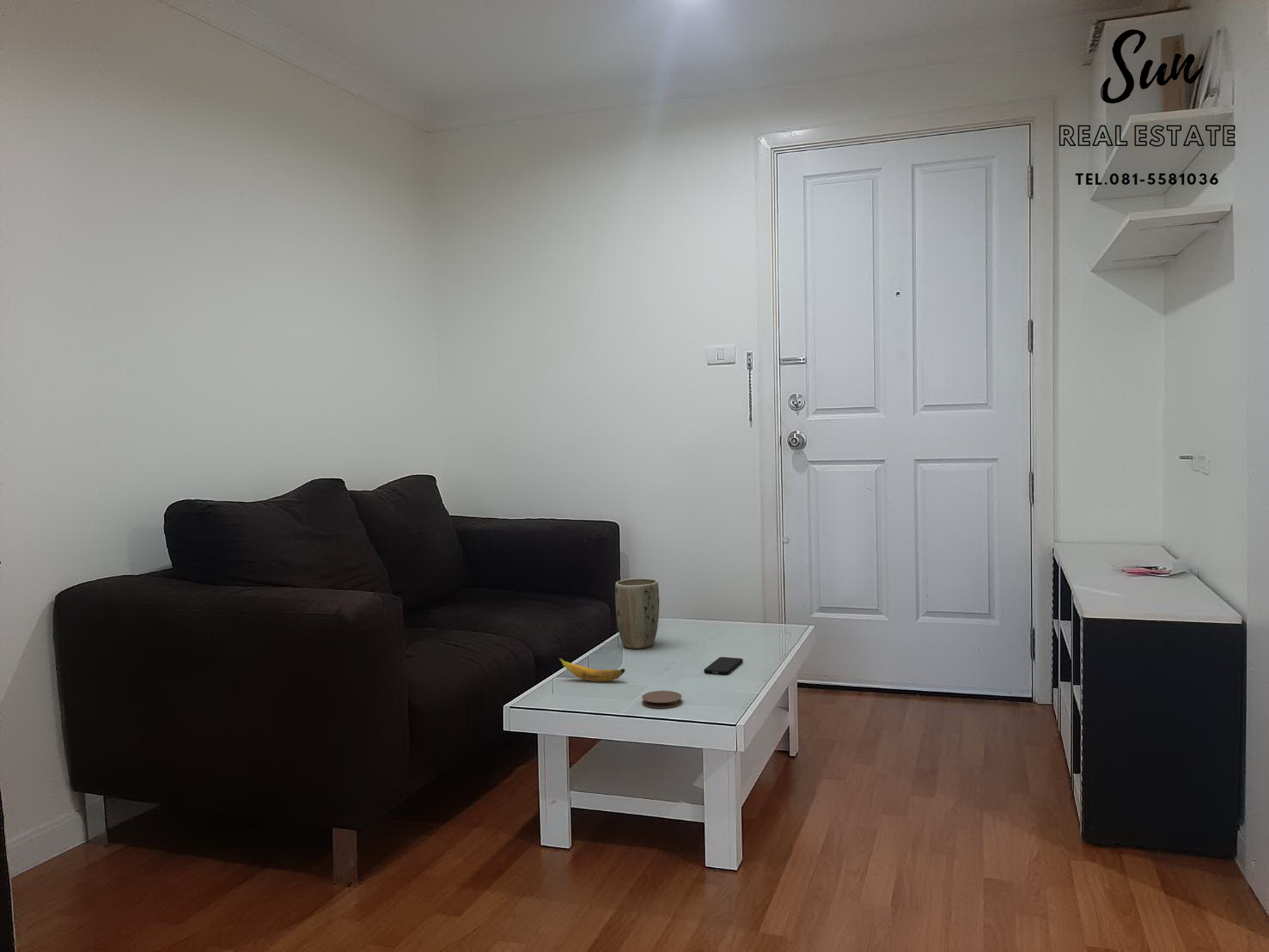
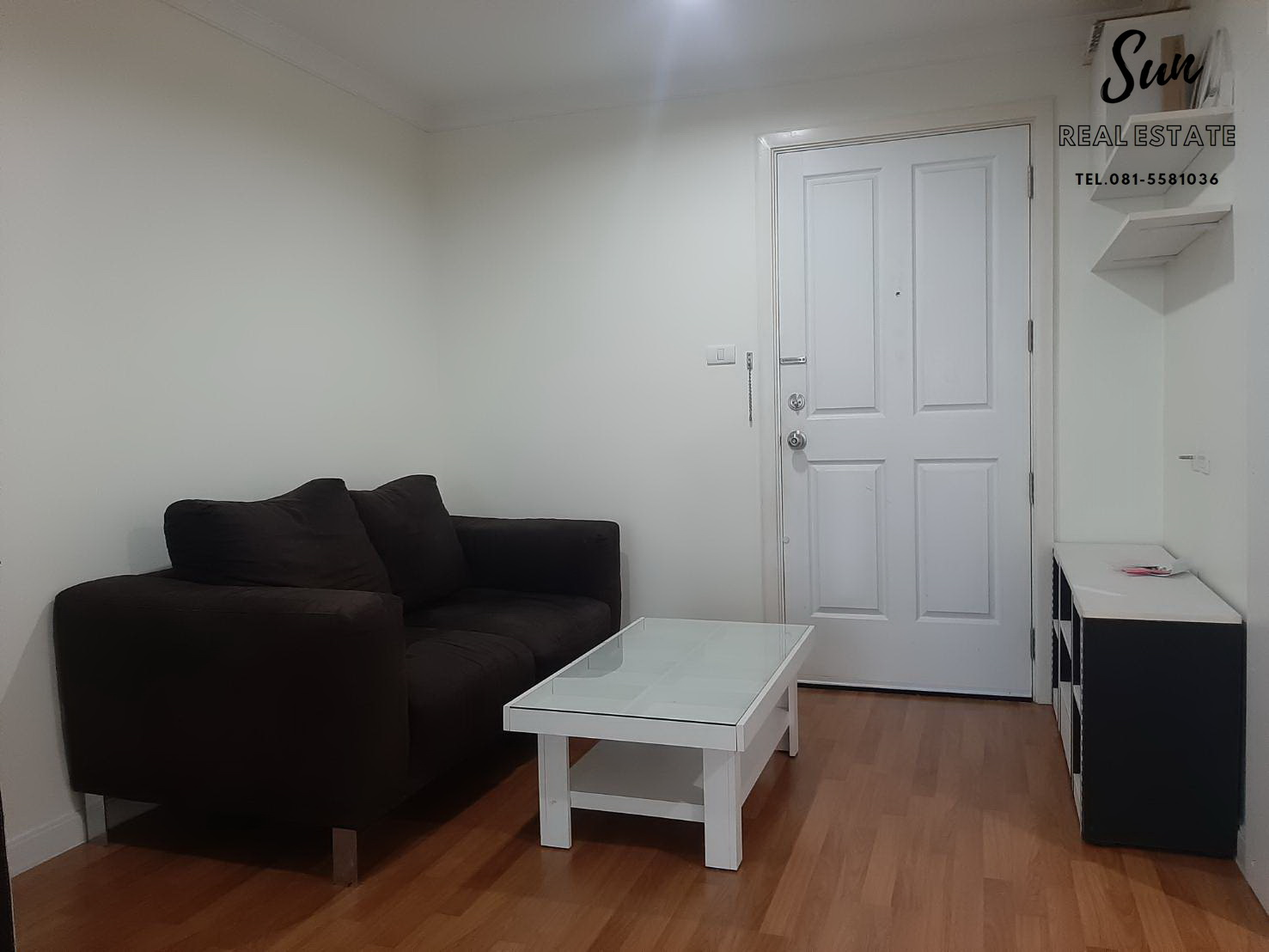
- coaster (662, 699)
- smartphone (723, 665)
- plant pot (638, 613)
- banana (592, 669)
